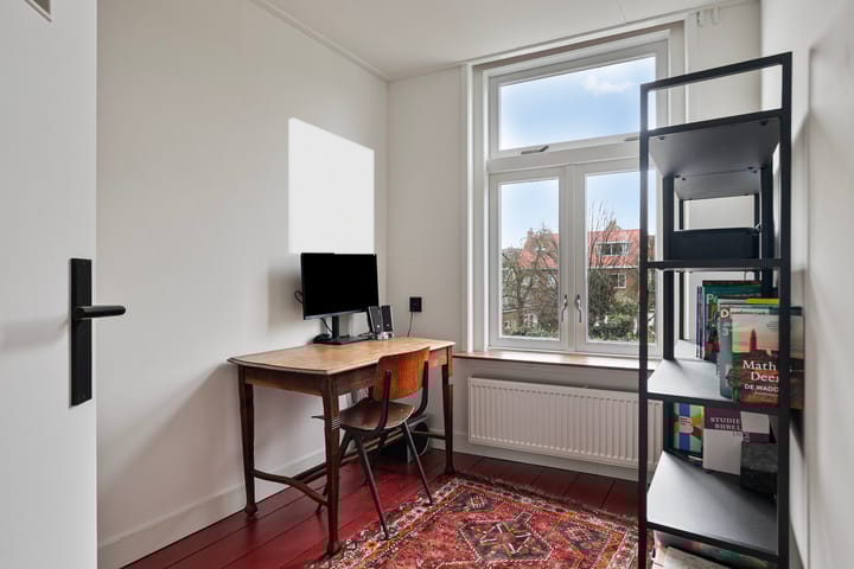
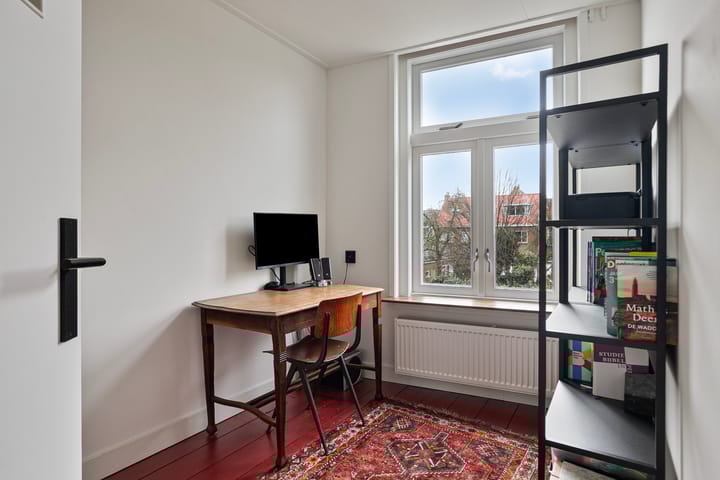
- wall art (336, 196)
